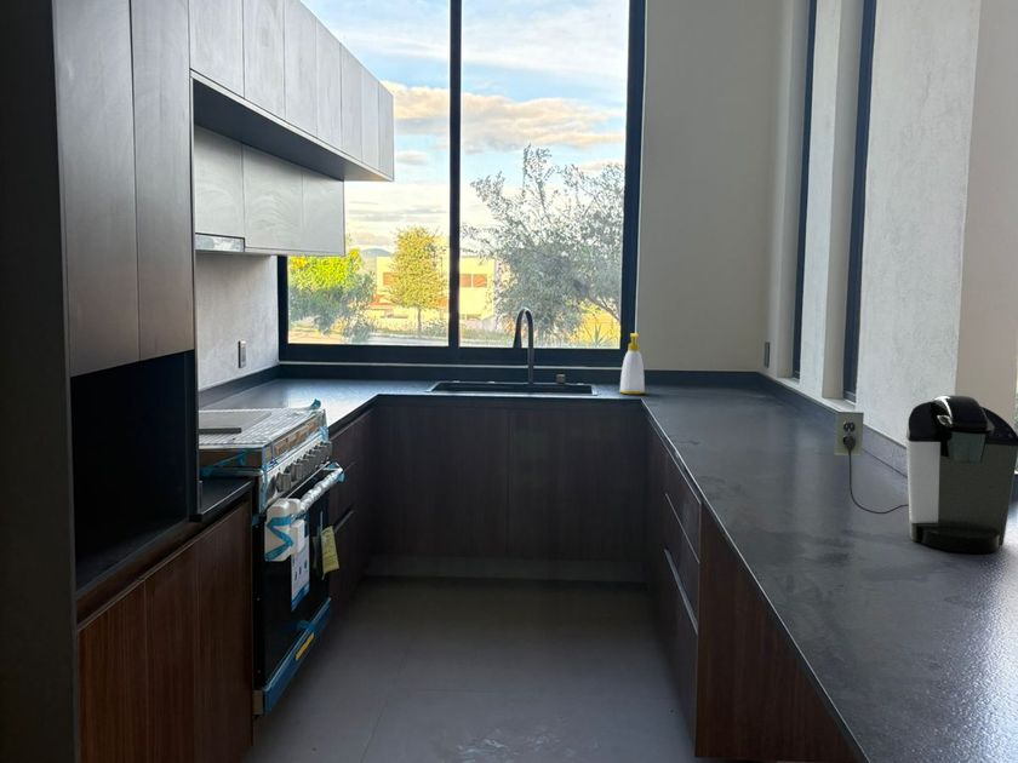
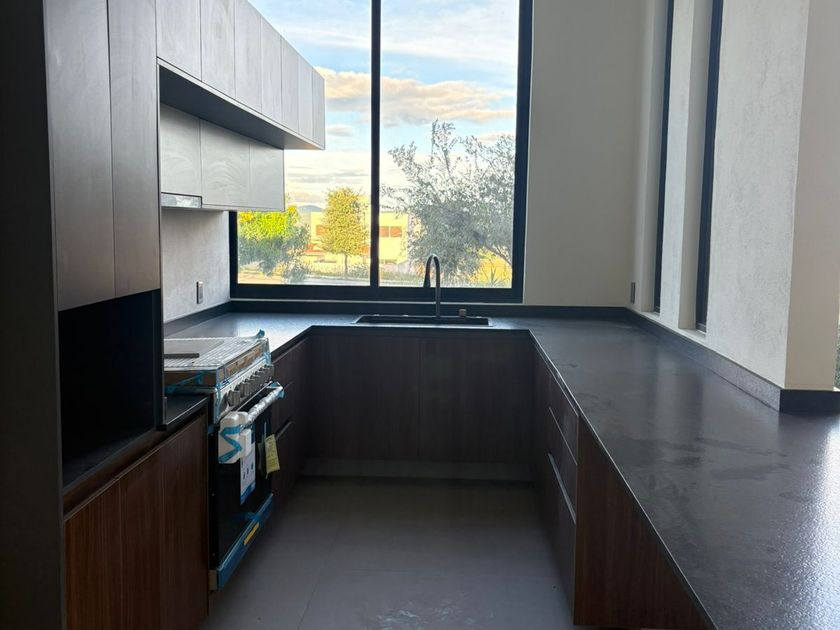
- coffee maker (926, 466)
- soap bottle (633, 363)
